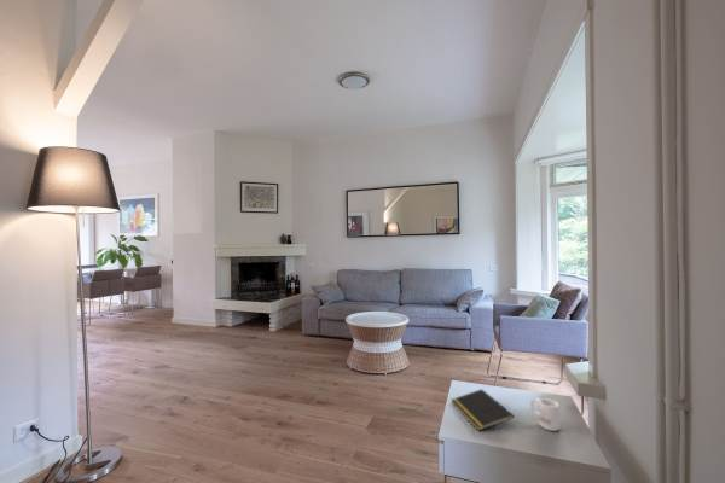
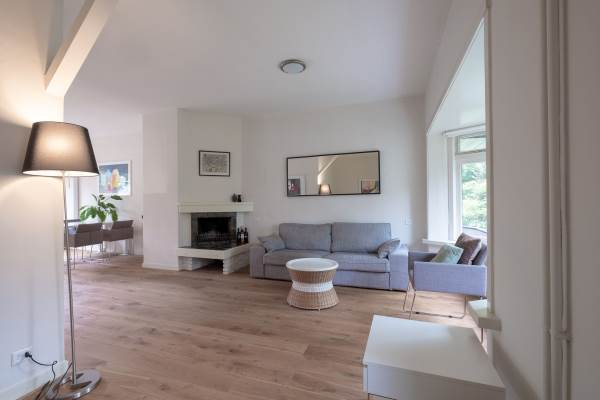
- mug (544, 411)
- notepad (480, 408)
